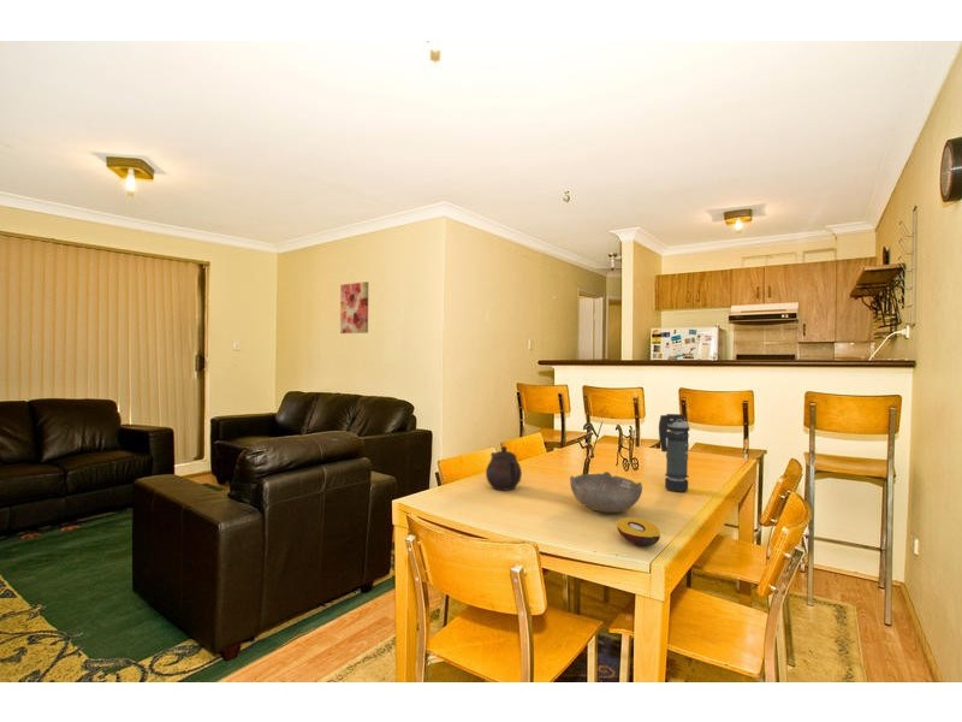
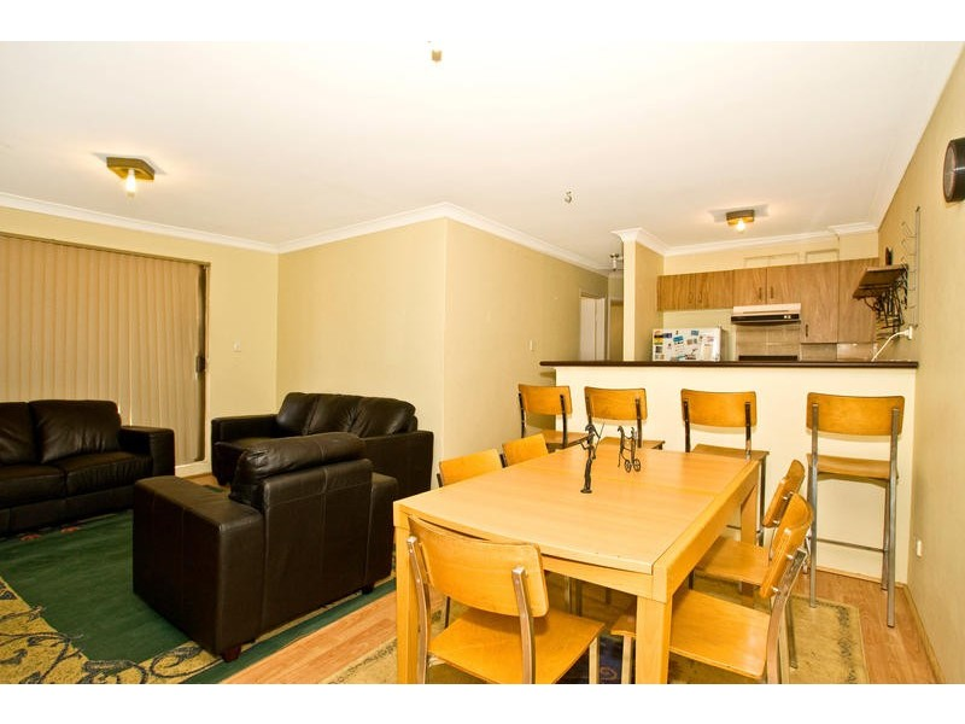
- fruit (637, 533)
- bowl (605, 493)
- wall art (354, 308)
- teapot (504, 467)
- smoke grenade (673, 451)
